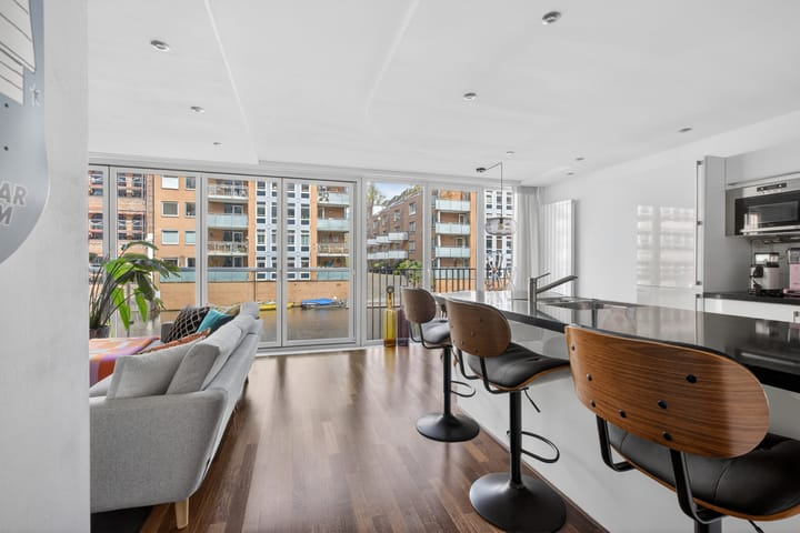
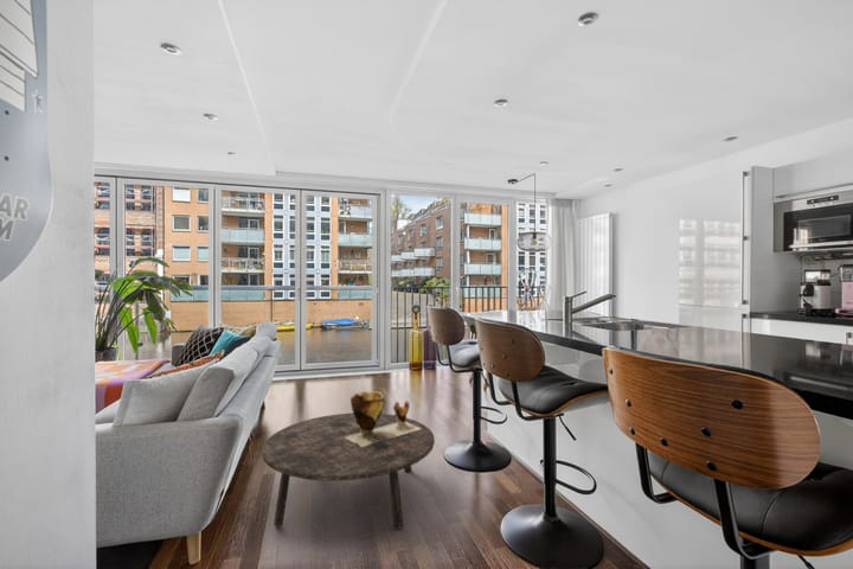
+ clay pot (380, 411)
+ coffee table (351, 466)
